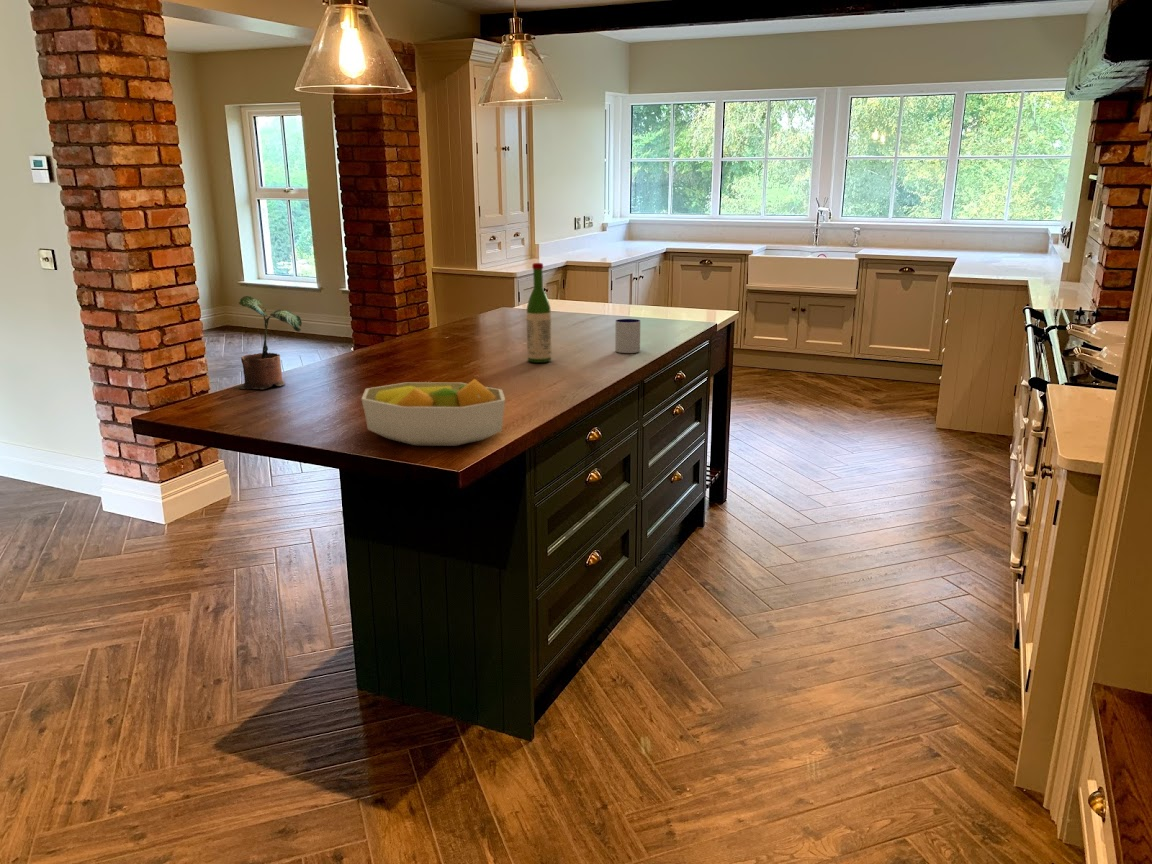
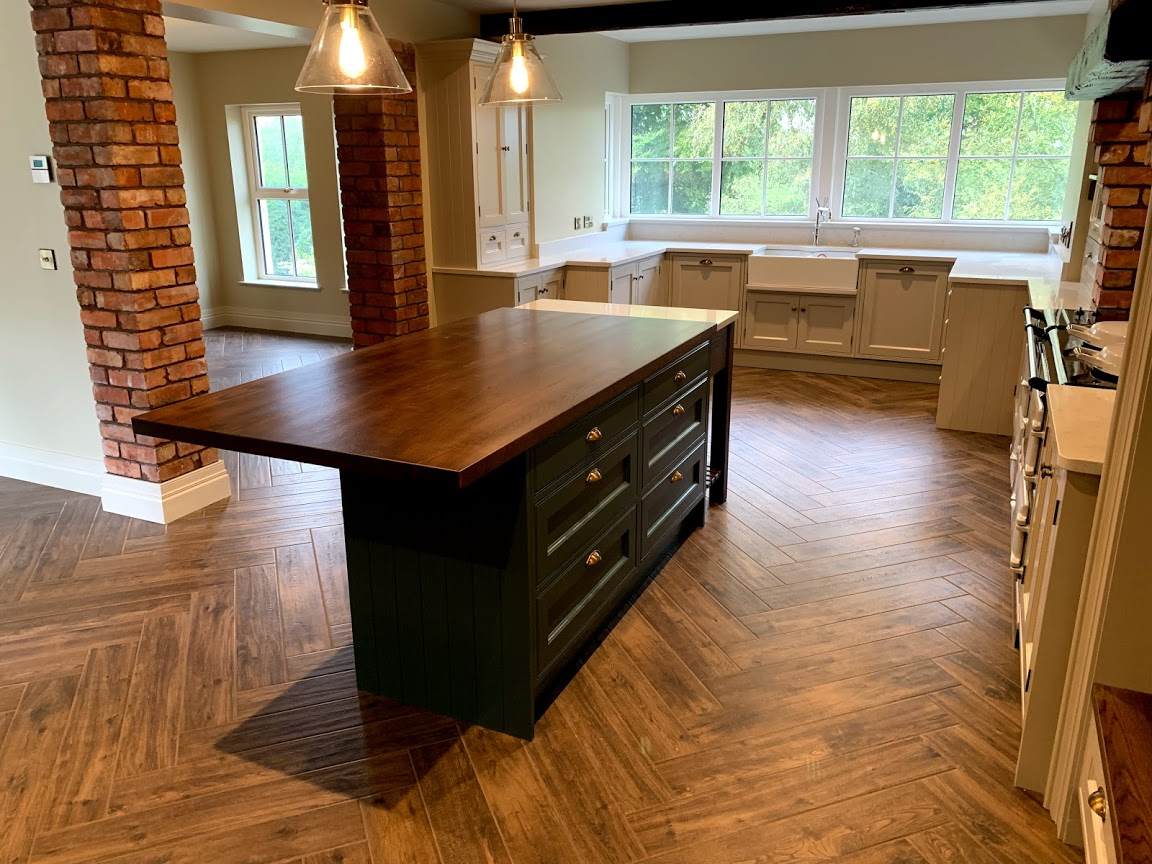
- potted plant (265, 341)
- wine bottle (538, 312)
- mug (629, 335)
- fruit bowl (433, 405)
